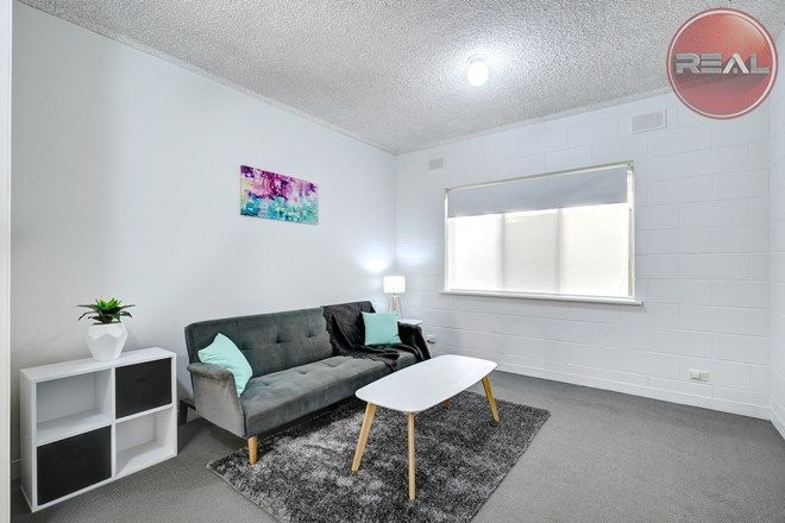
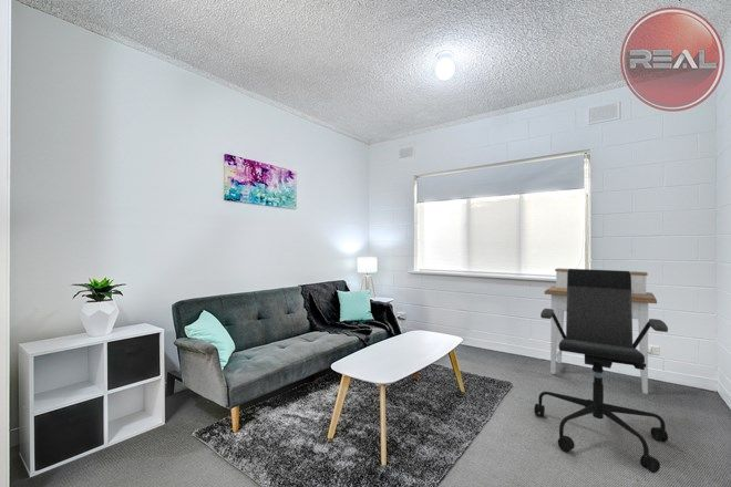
+ office chair (596, 352)
+ desk (566, 310)
